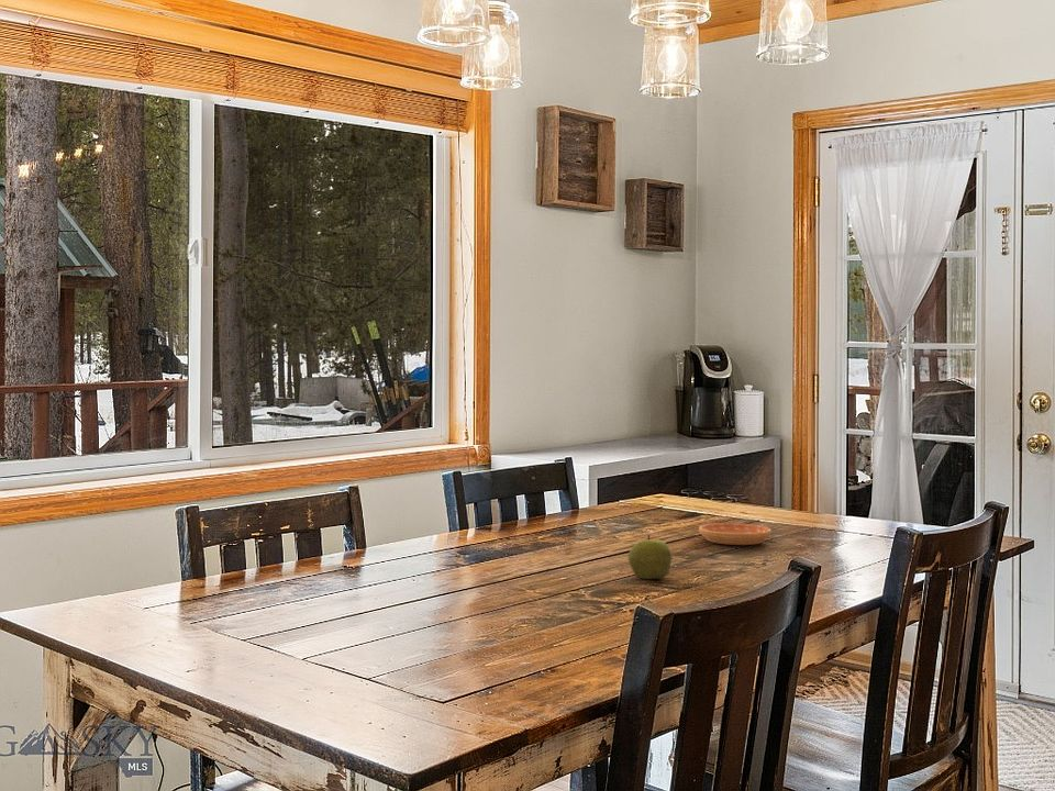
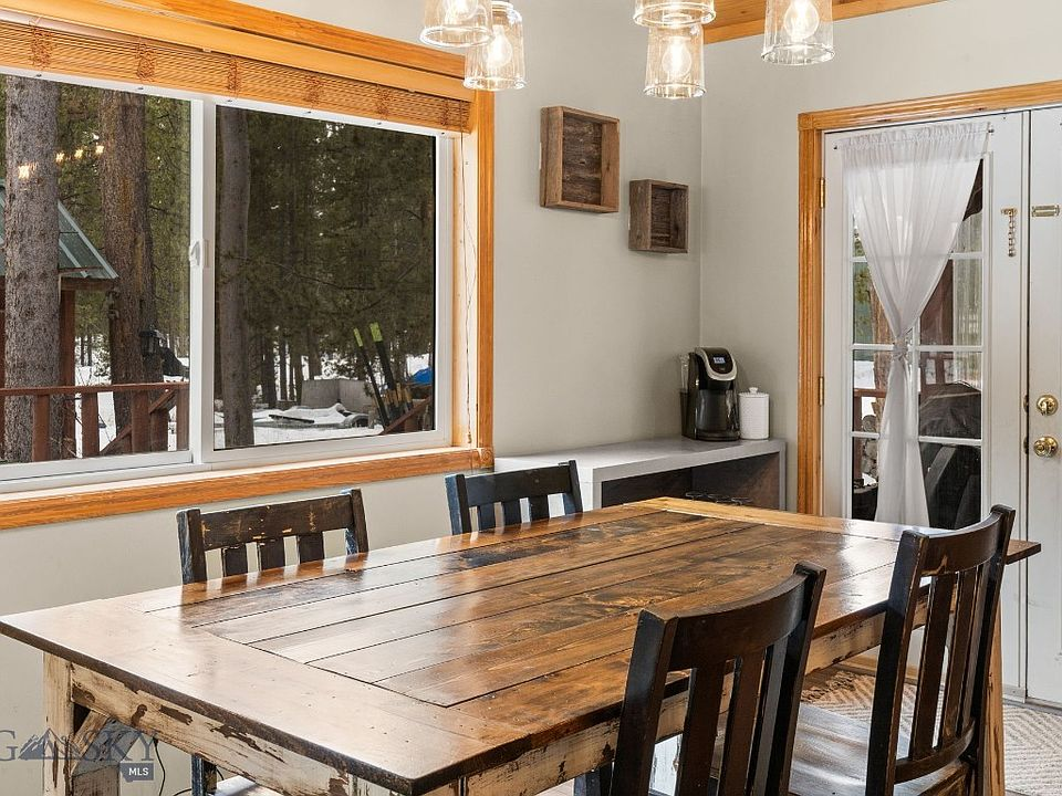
- saucer (734, 534)
- apple (649, 556)
